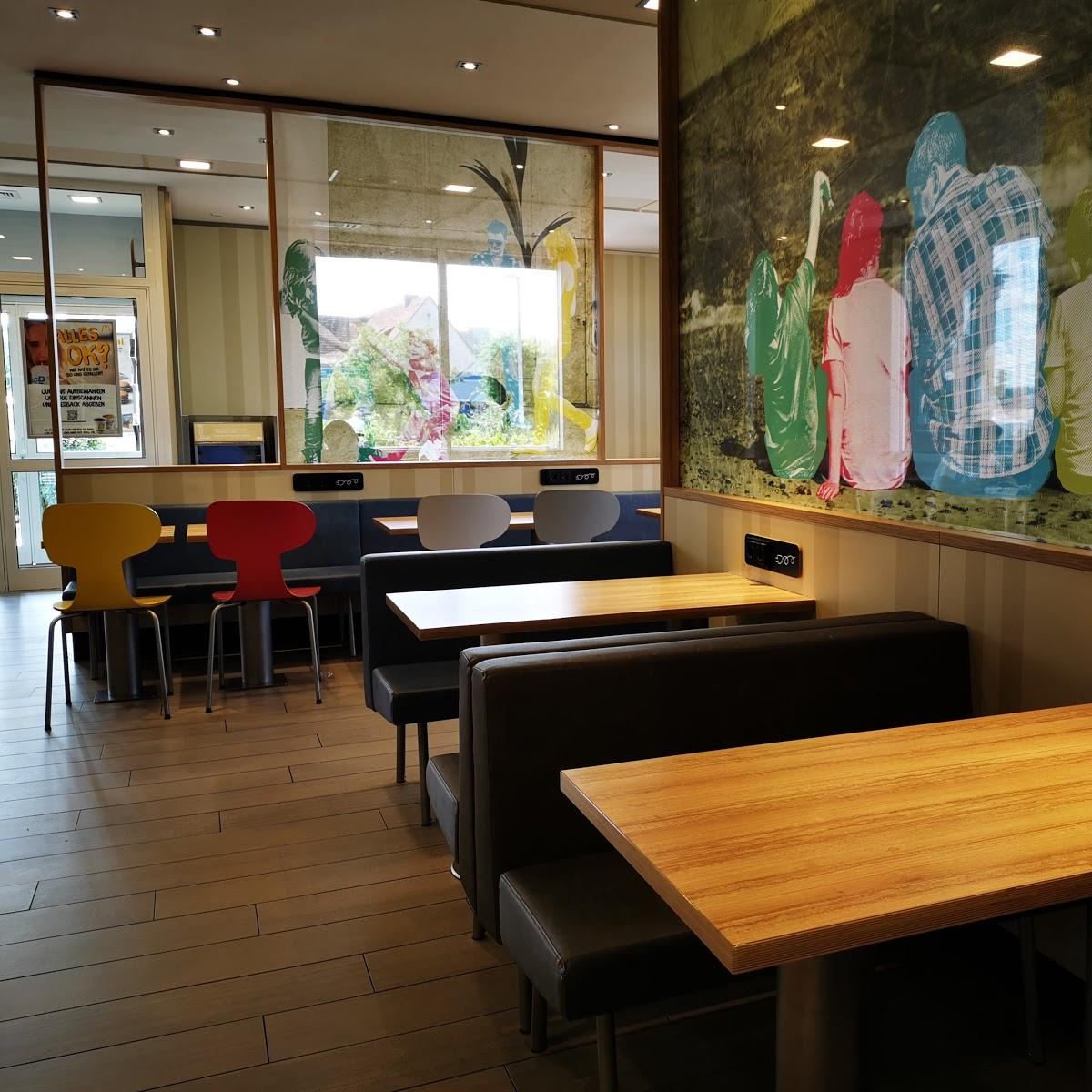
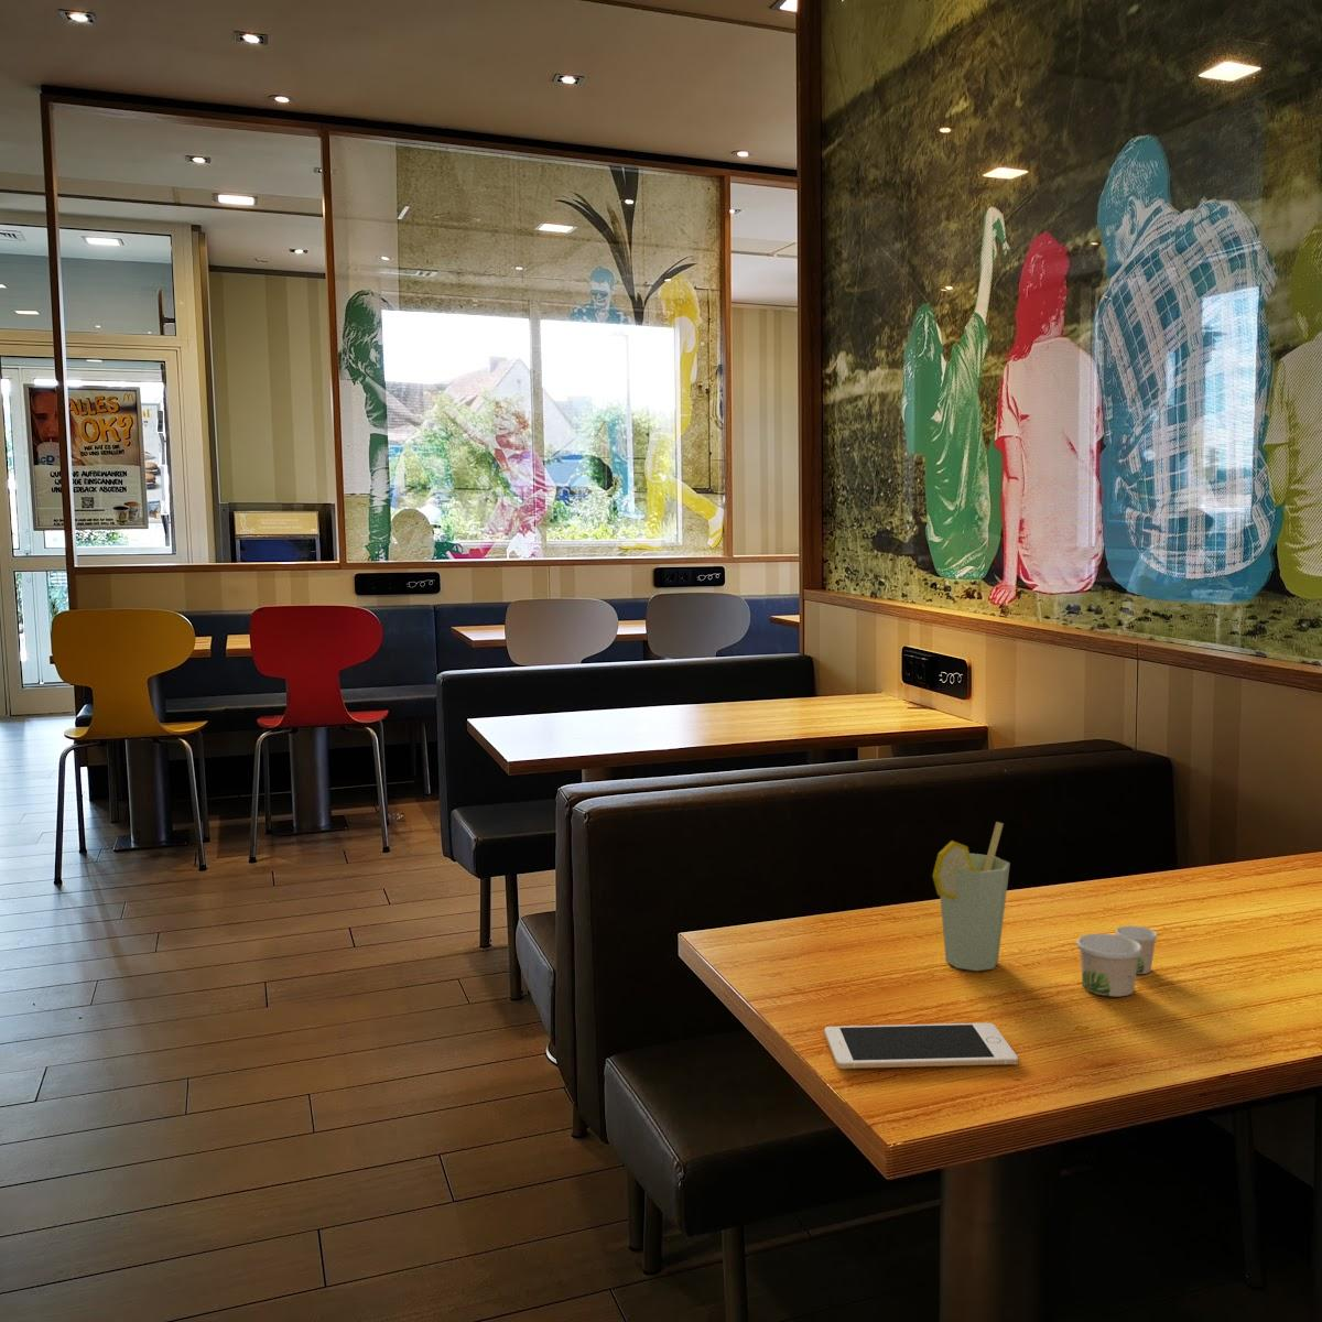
+ cup (967, 897)
+ cell phone (918, 1045)
+ paper cup (1120, 958)
